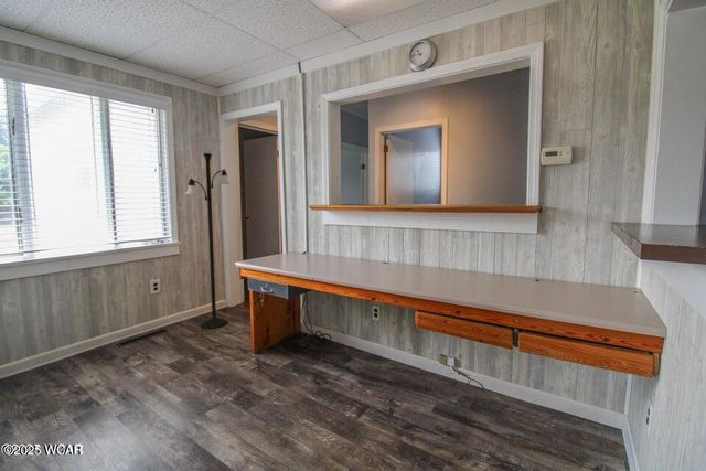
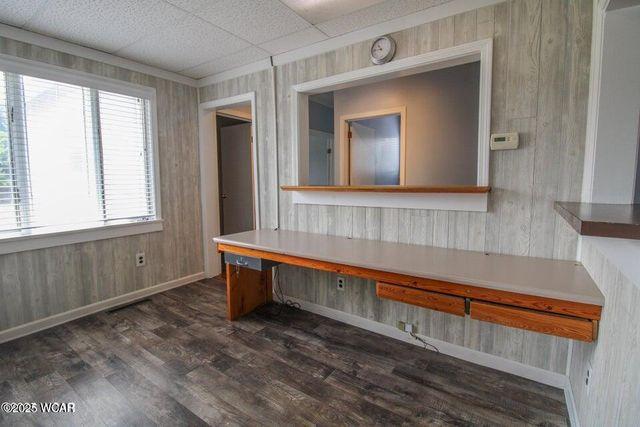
- floor lamp (211, 234)
